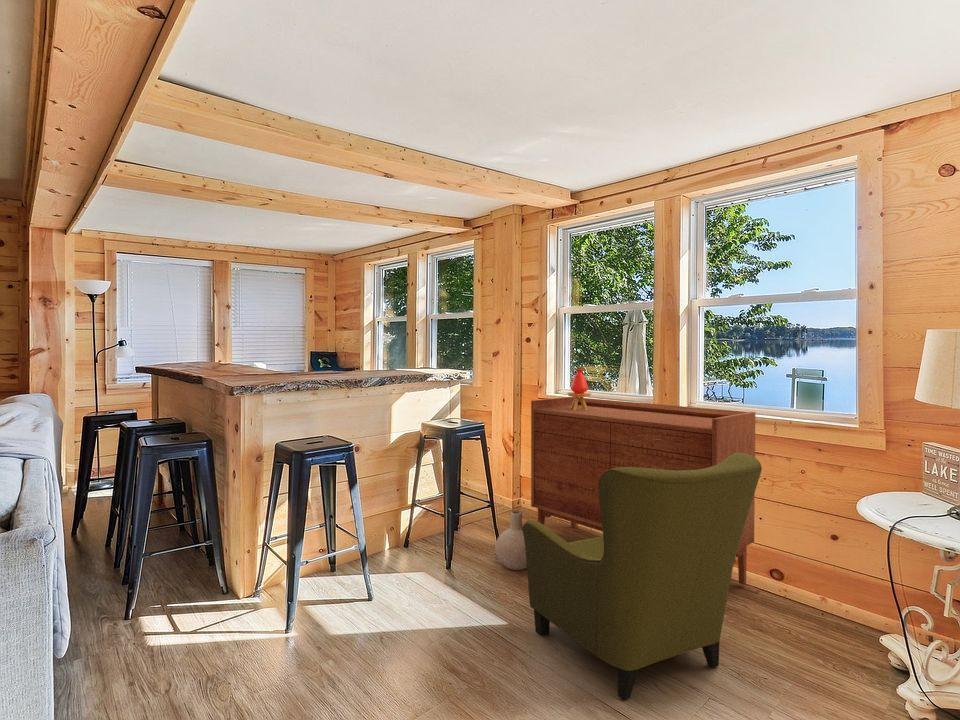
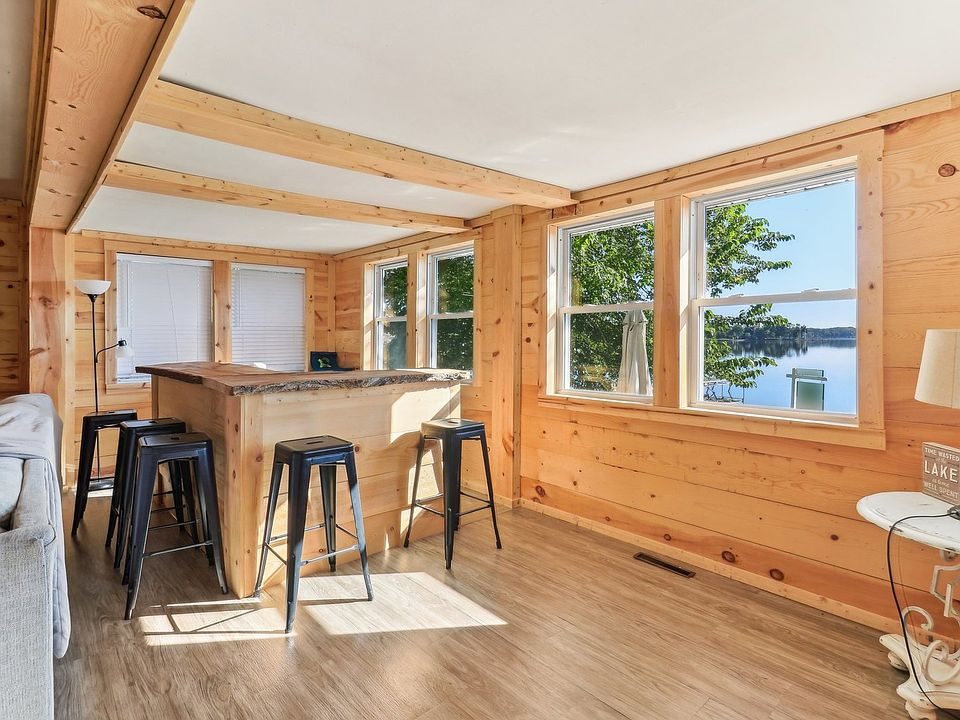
- vase (579, 389)
- vase (516, 538)
- armchair (639, 553)
- sideboard (631, 466)
